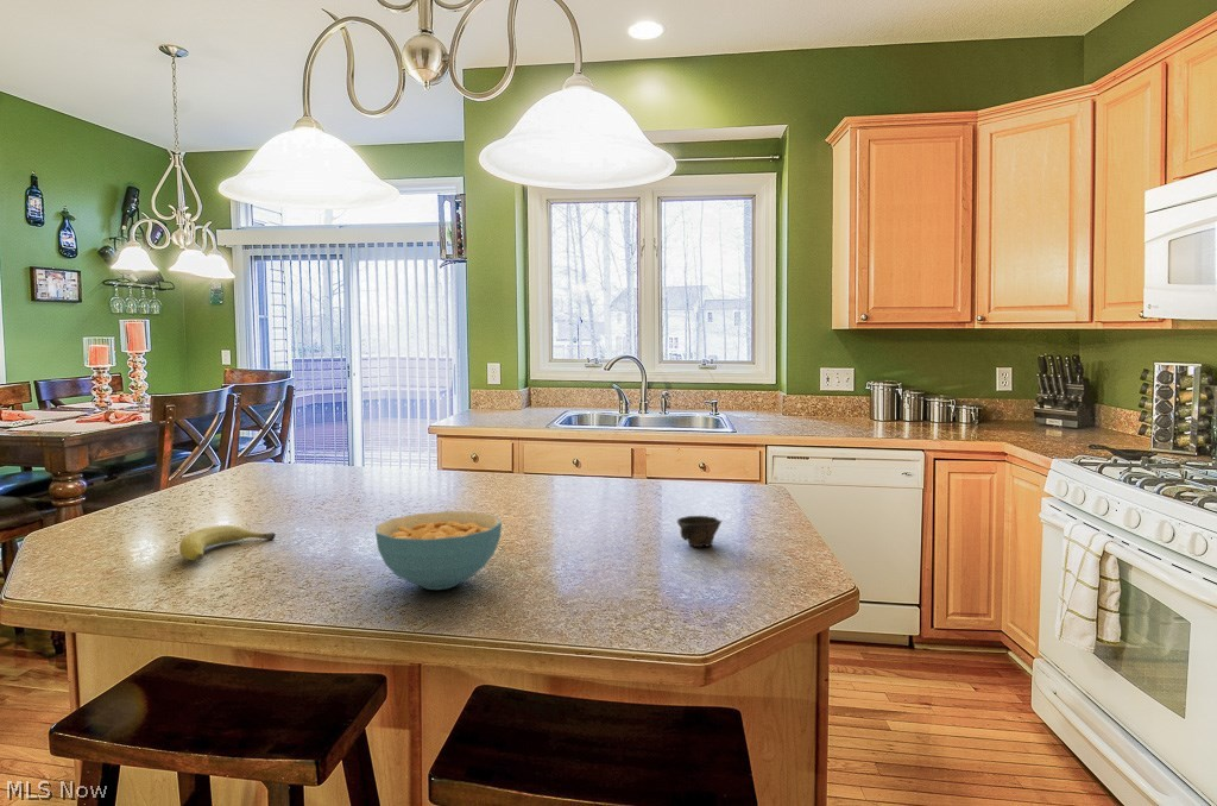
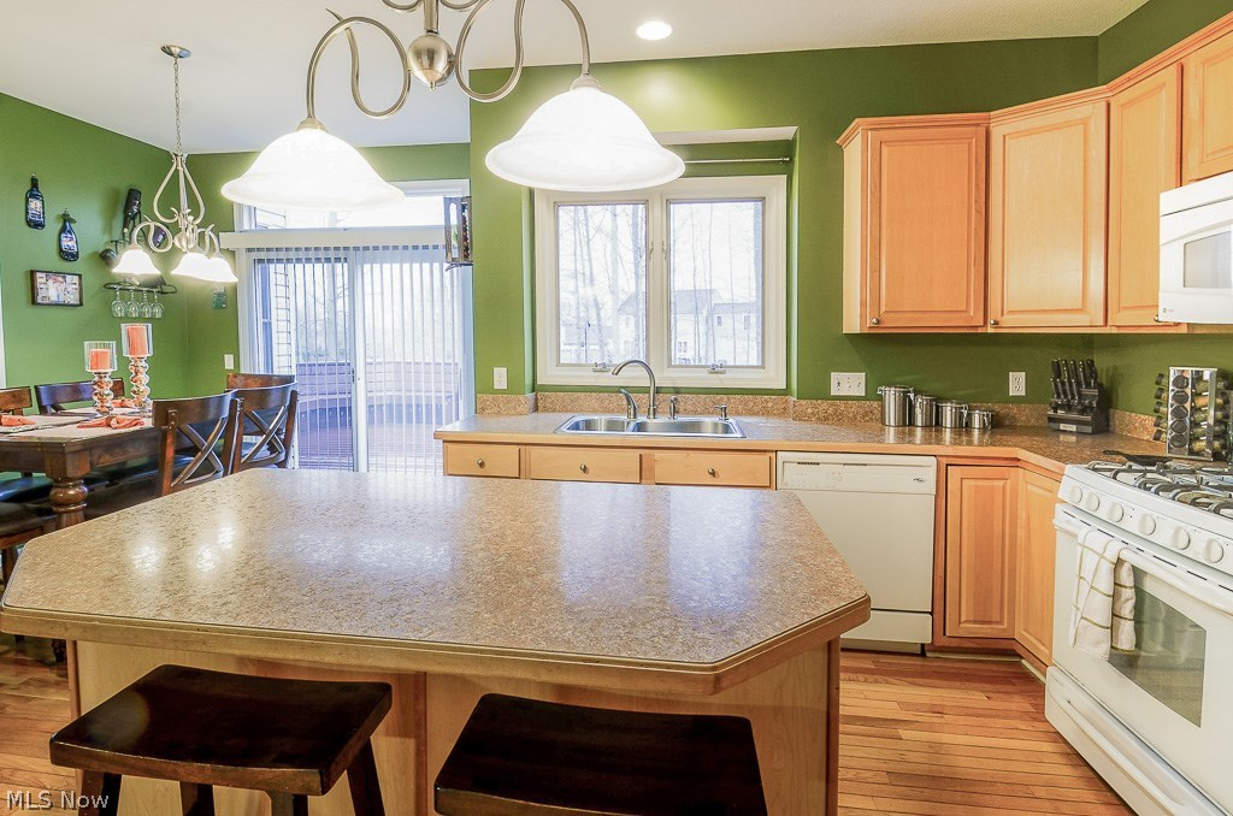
- fruit (220, 539)
- cup (696, 531)
- cereal bowl (439, 554)
